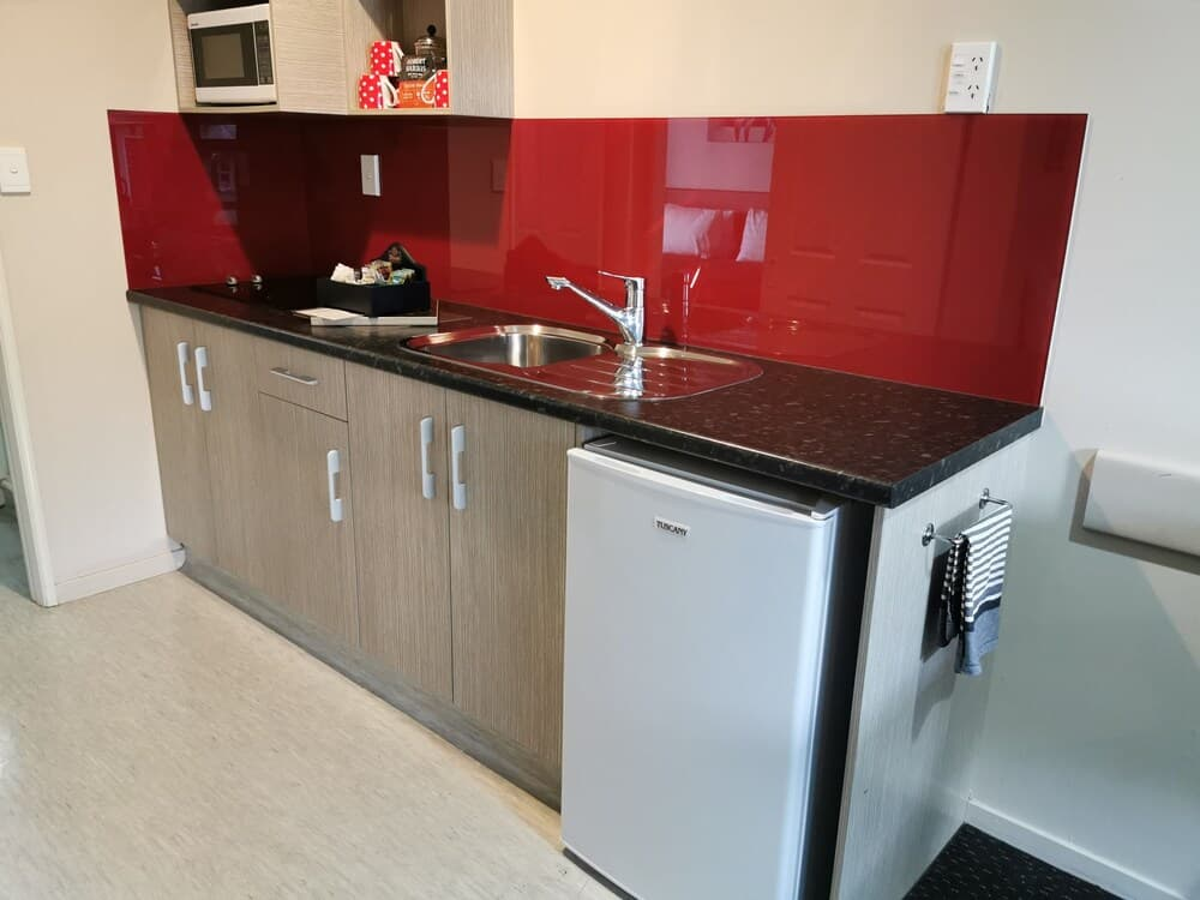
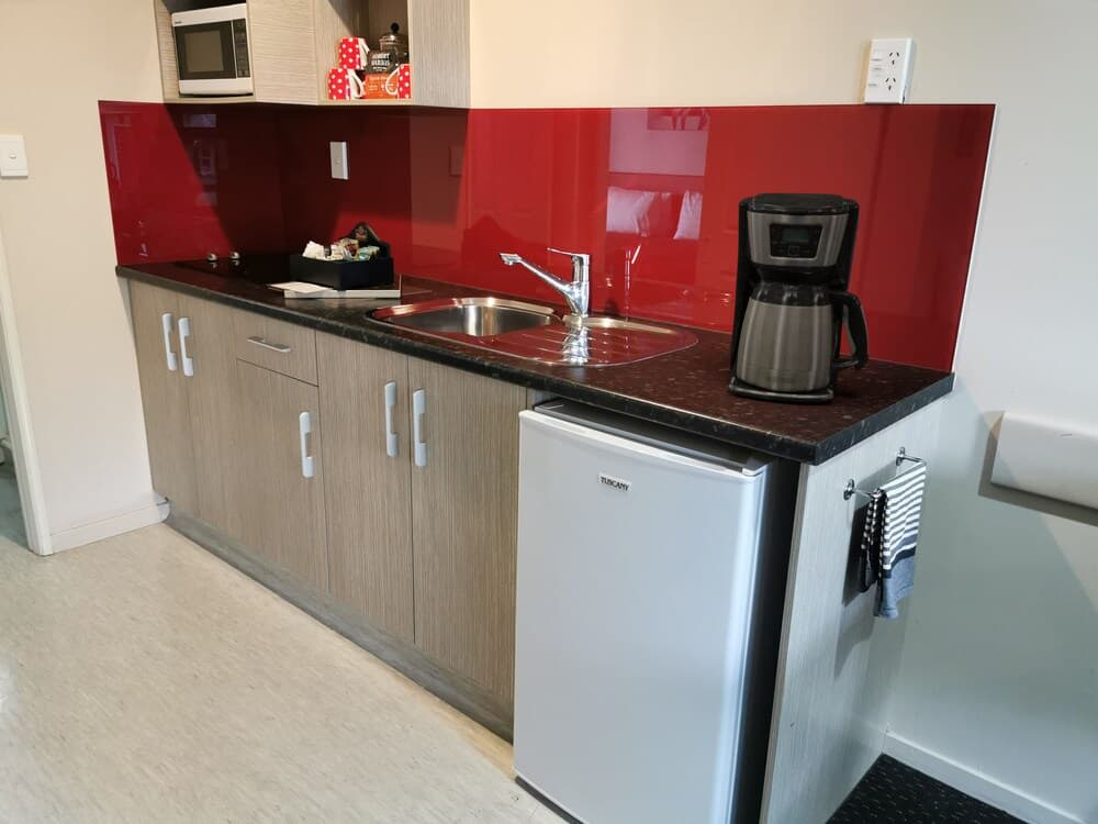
+ coffee maker (806, 291)
